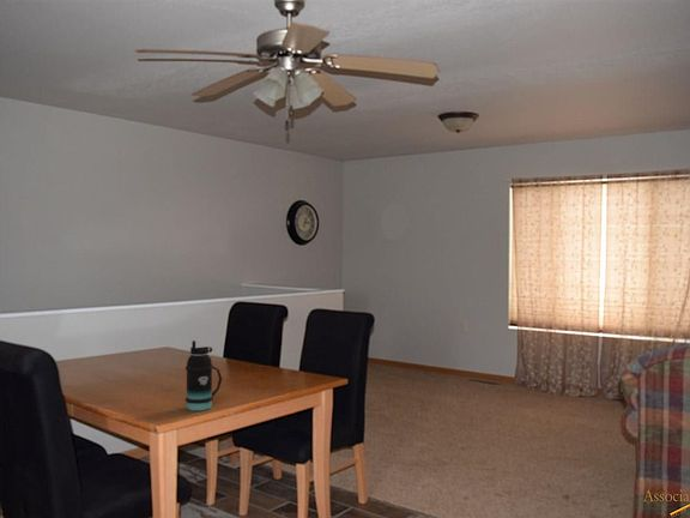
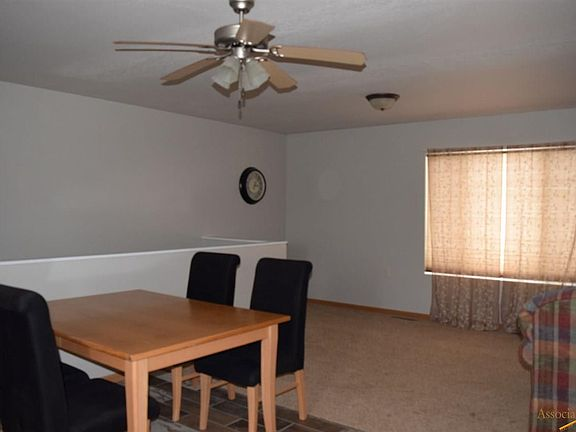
- bottle (204, 373)
